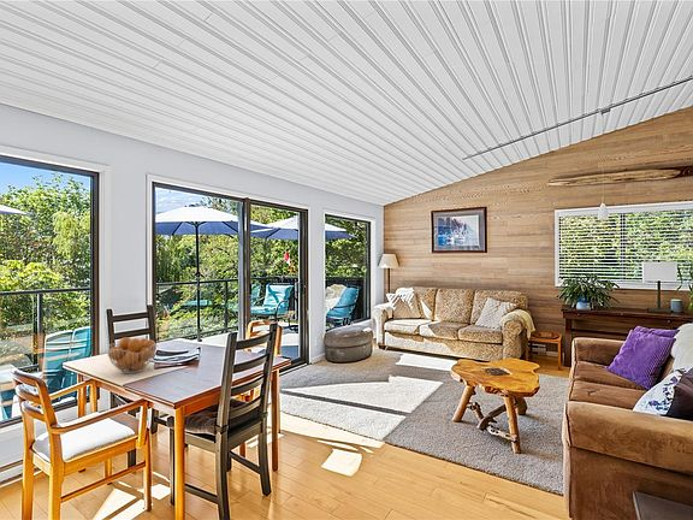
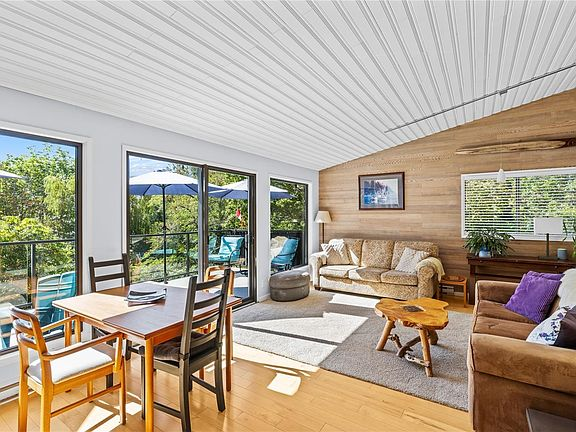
- fruit basket (132, 354)
